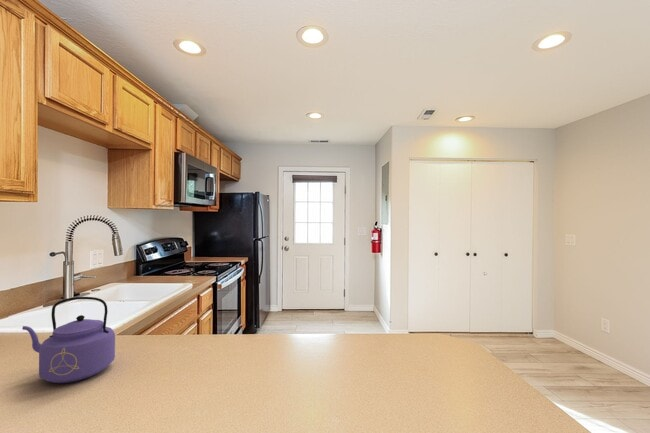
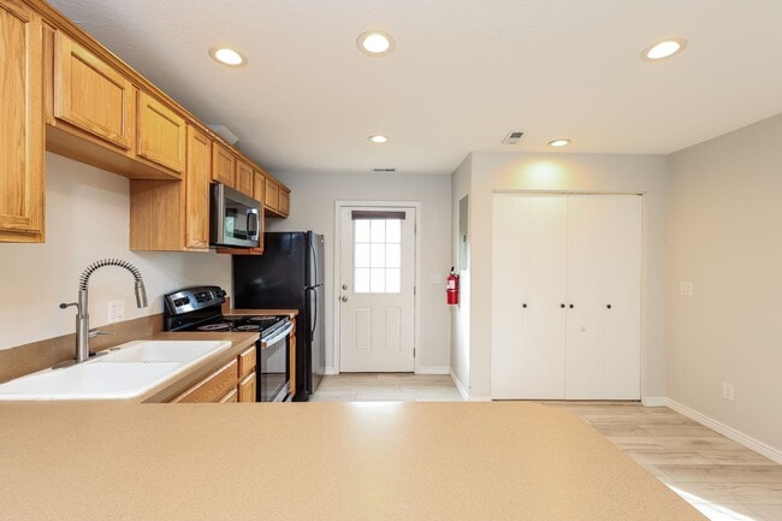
- kettle (68, 334)
